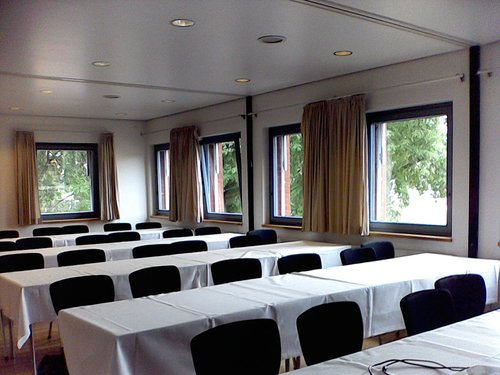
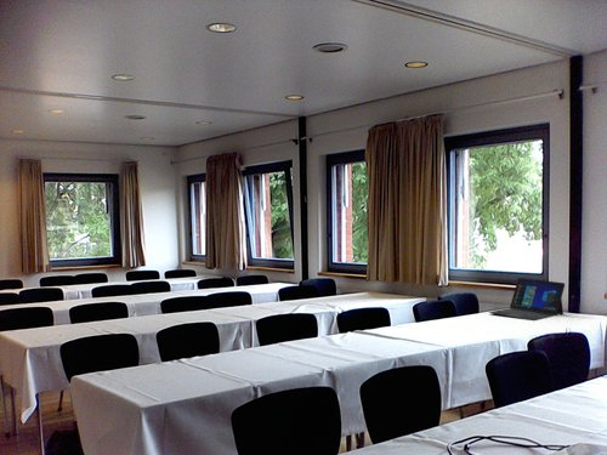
+ laptop (526, 297)
